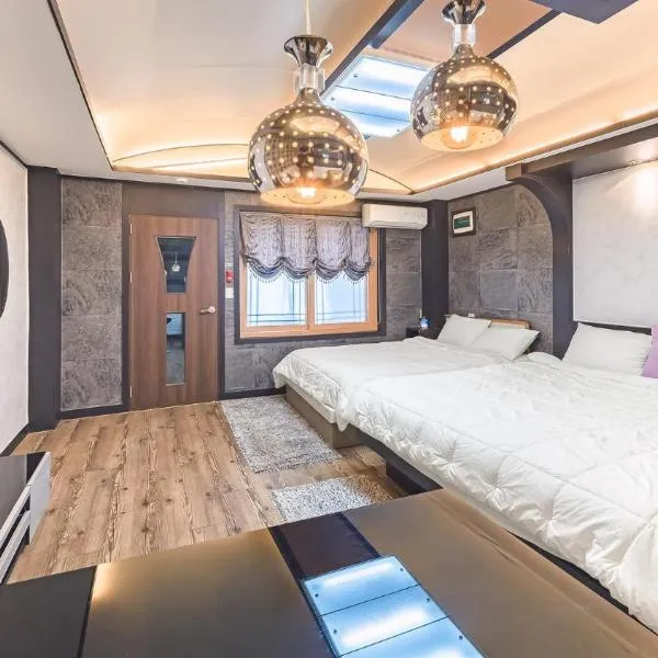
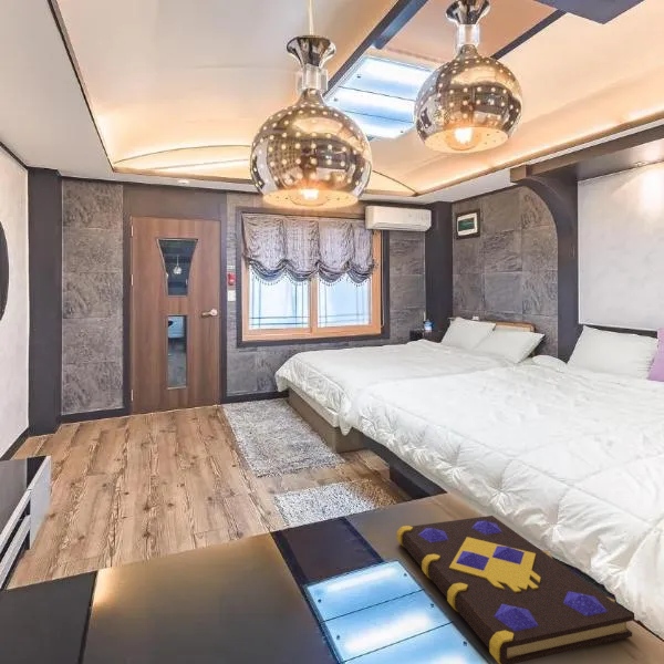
+ book (500, 568)
